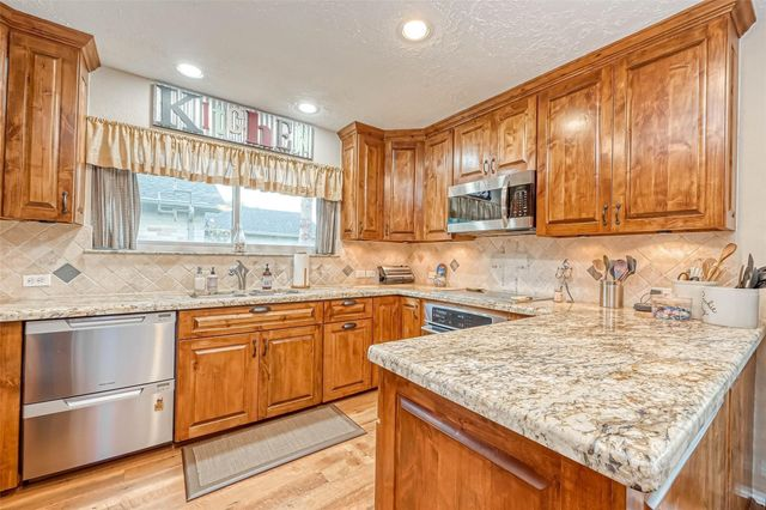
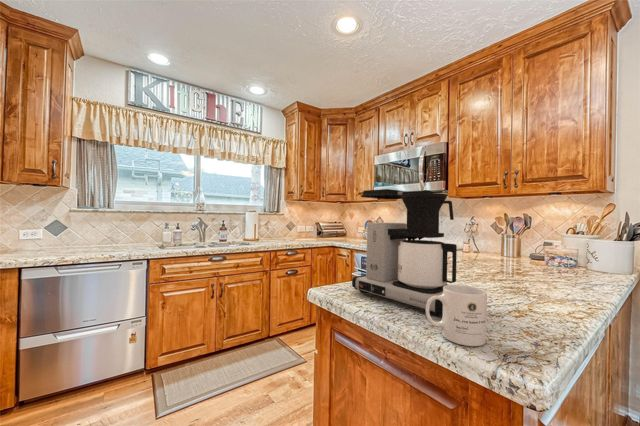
+ mug (454, 312)
+ coffee maker (408, 244)
